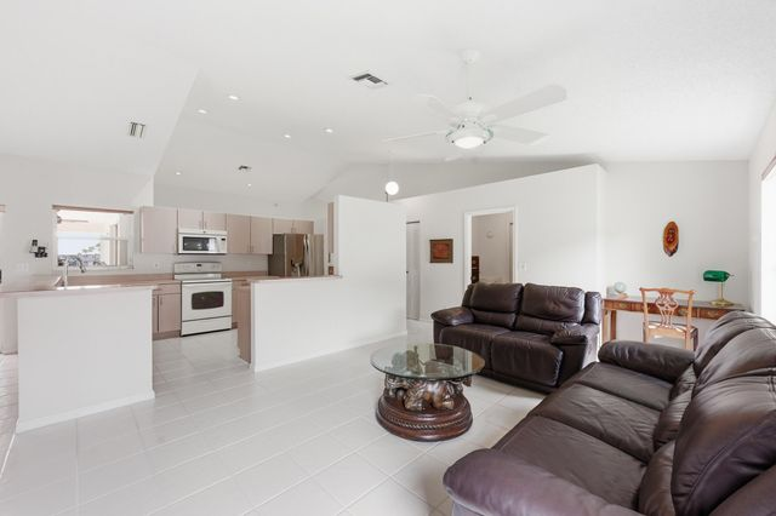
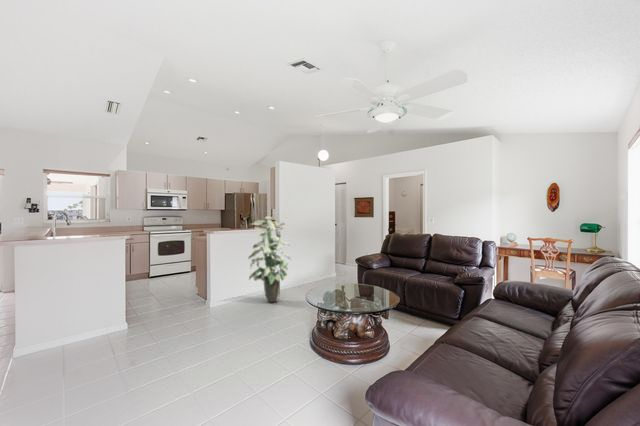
+ indoor plant (268, 258)
